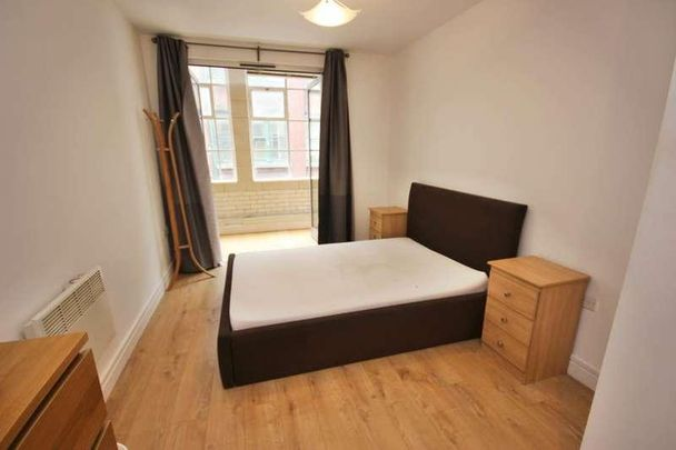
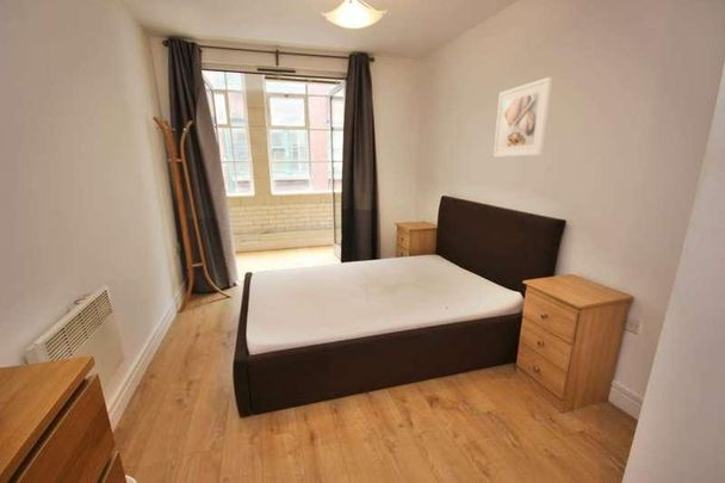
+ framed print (519, 122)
